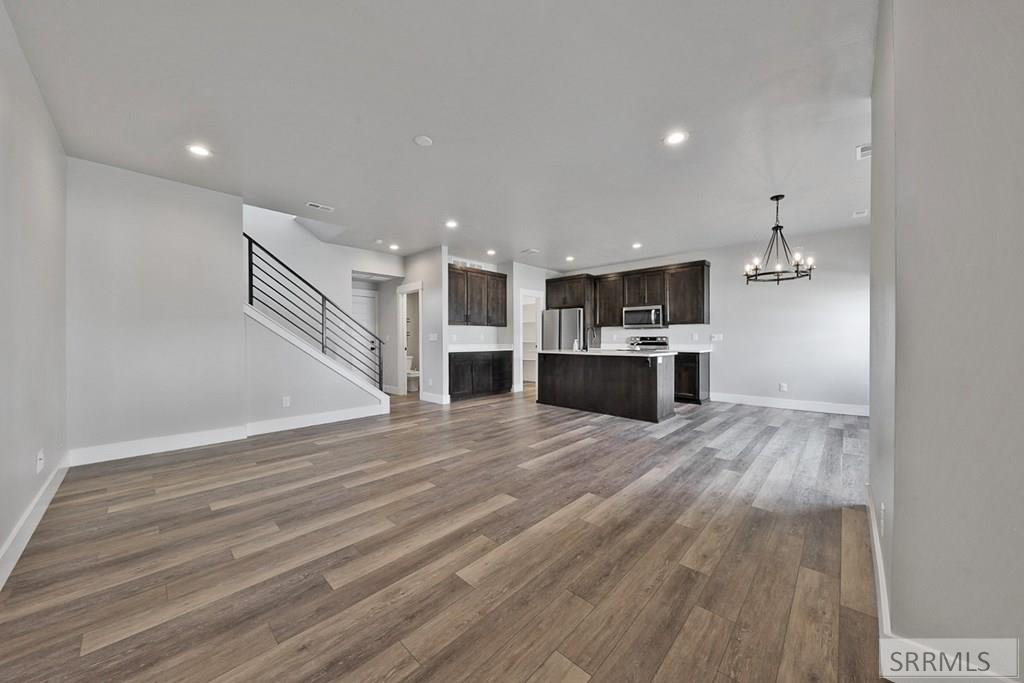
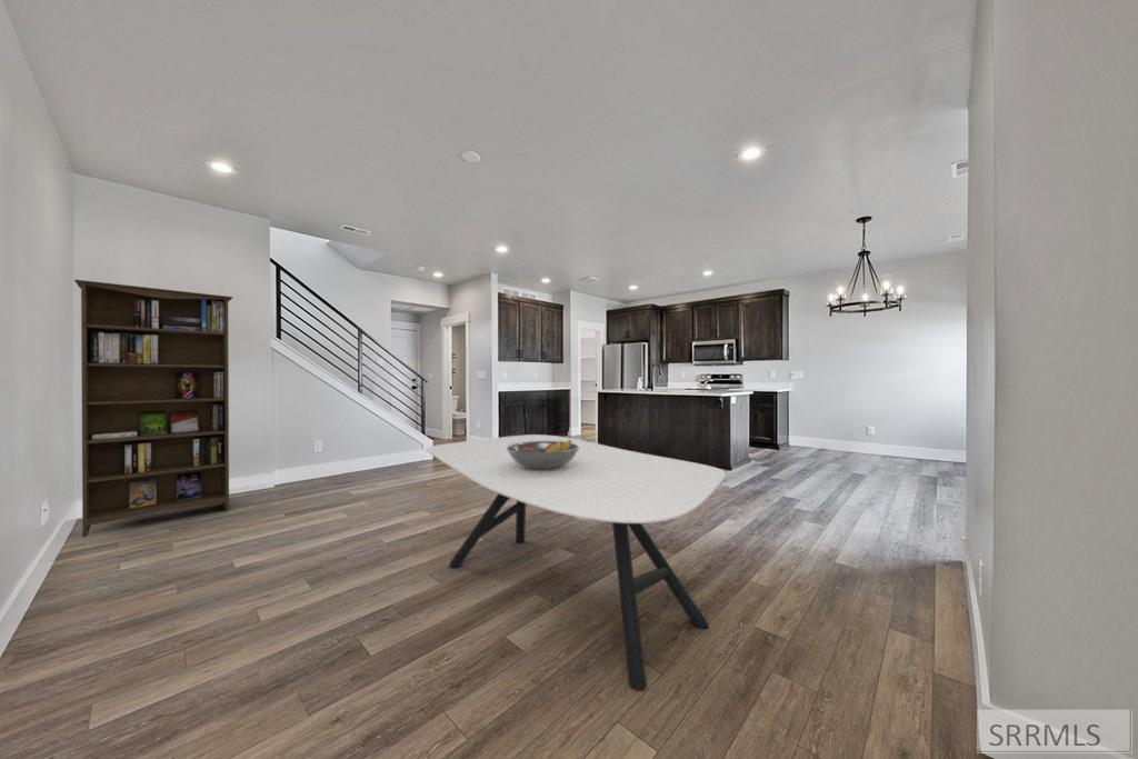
+ fruit bowl (542, 453)
+ bookcase (161, 405)
+ dining table (563, 513)
